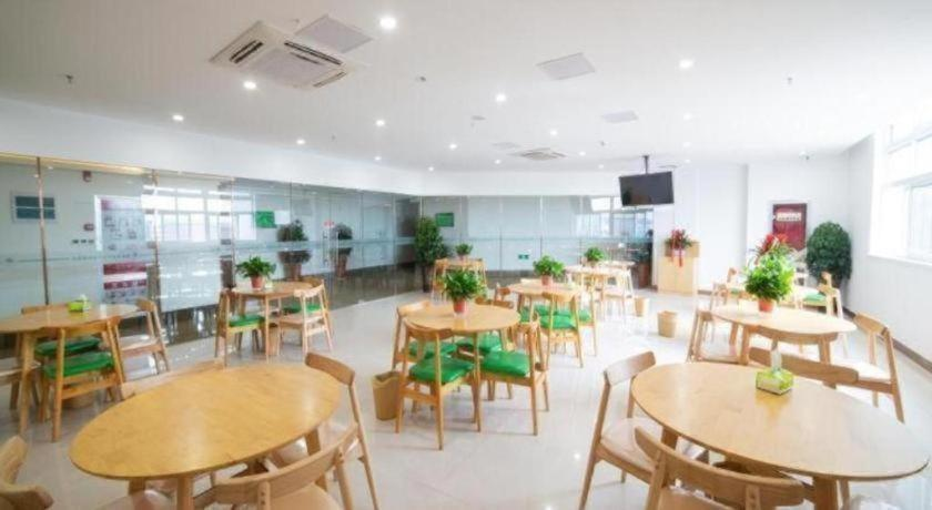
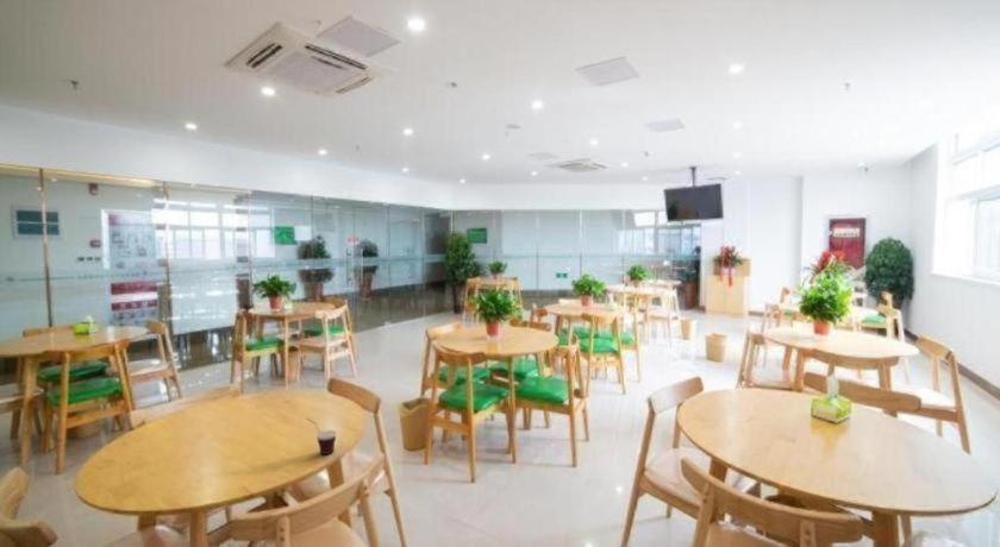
+ cup (320, 435)
